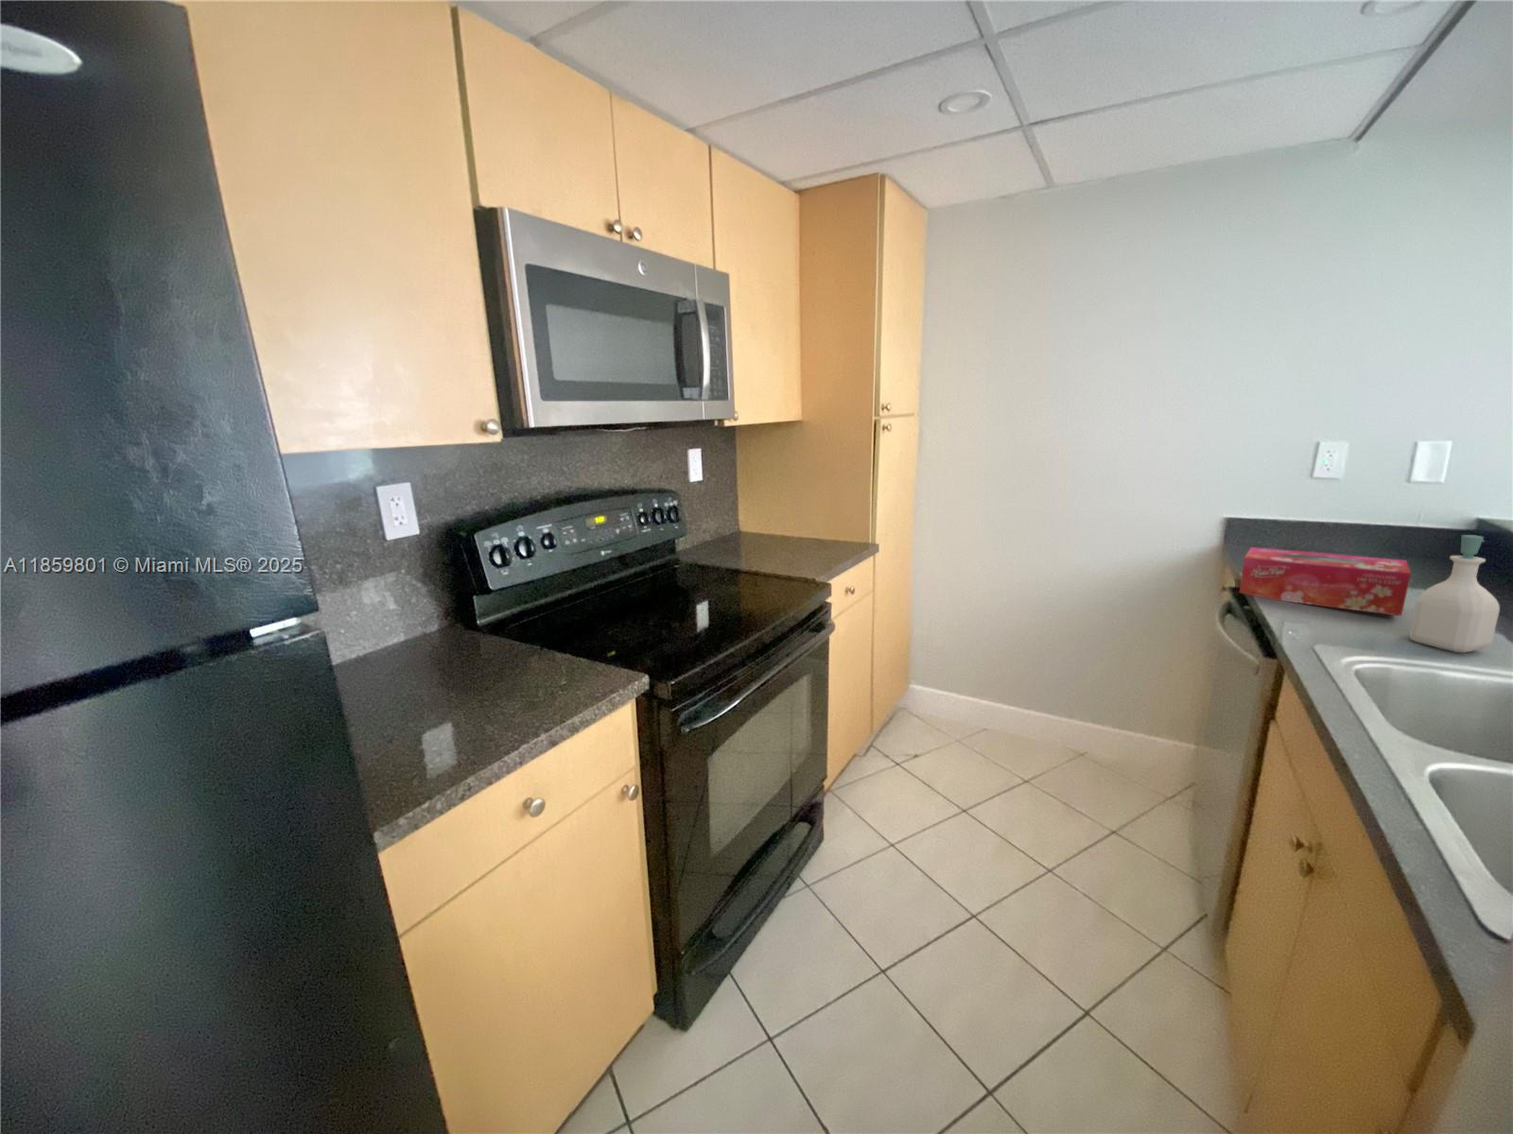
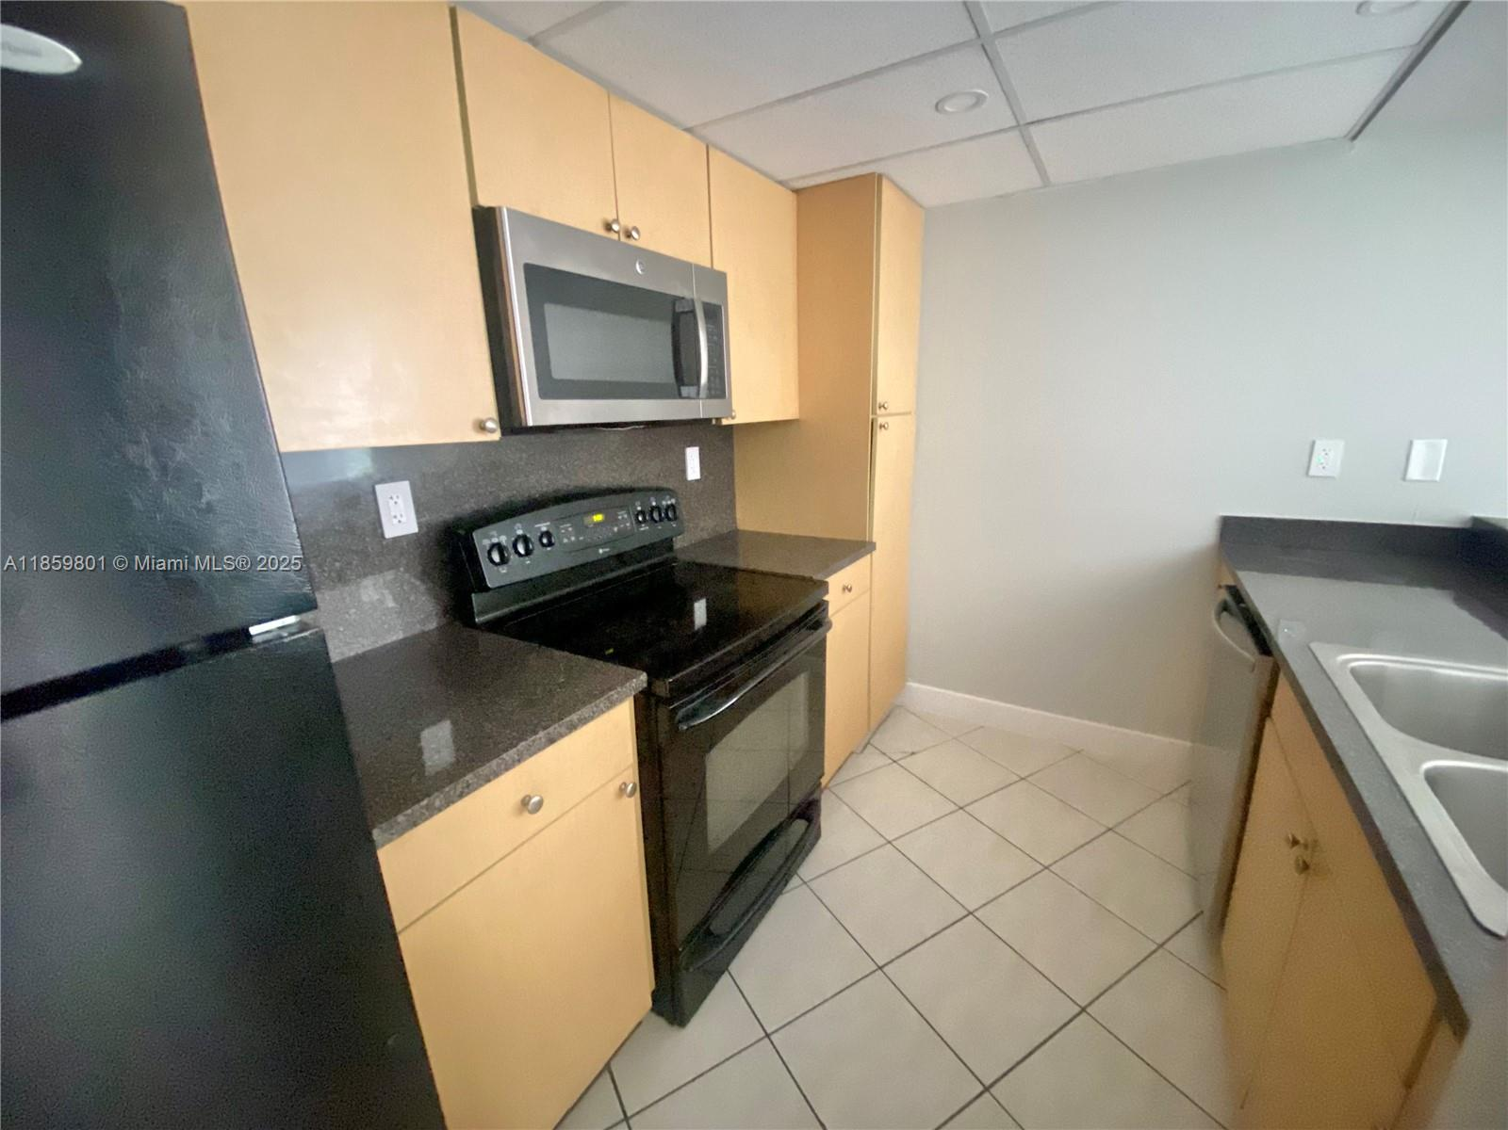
- soap bottle (1459, 592)
- tissue box (1319, 579)
